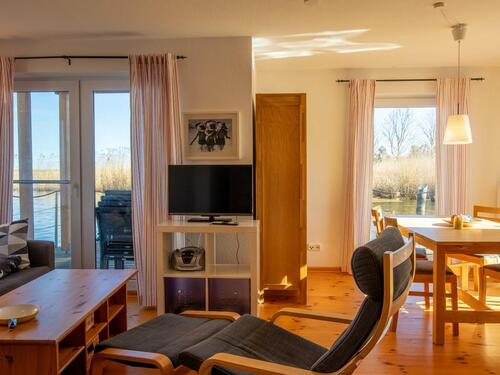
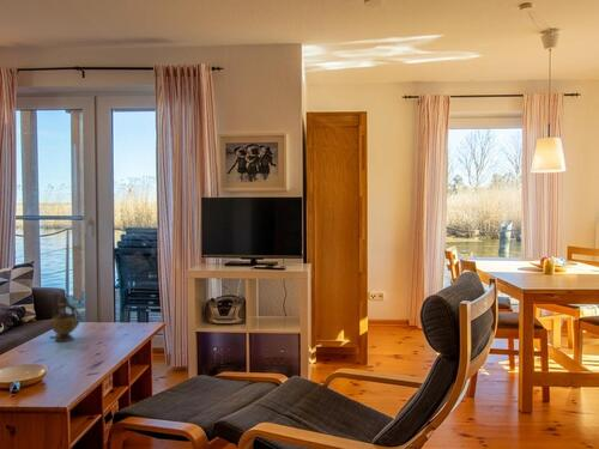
+ teapot (61, 318)
